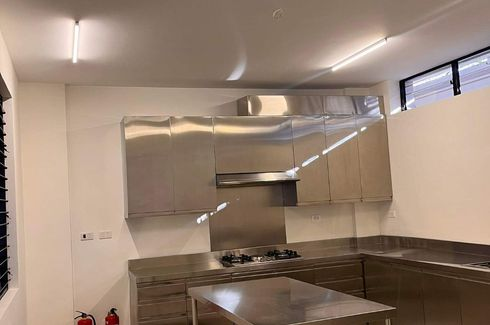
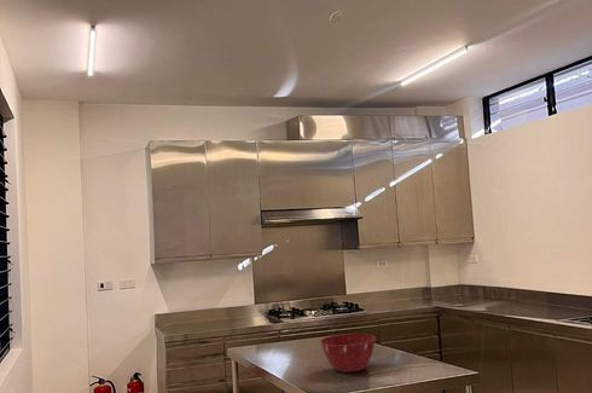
+ mixing bowl (348, 353)
